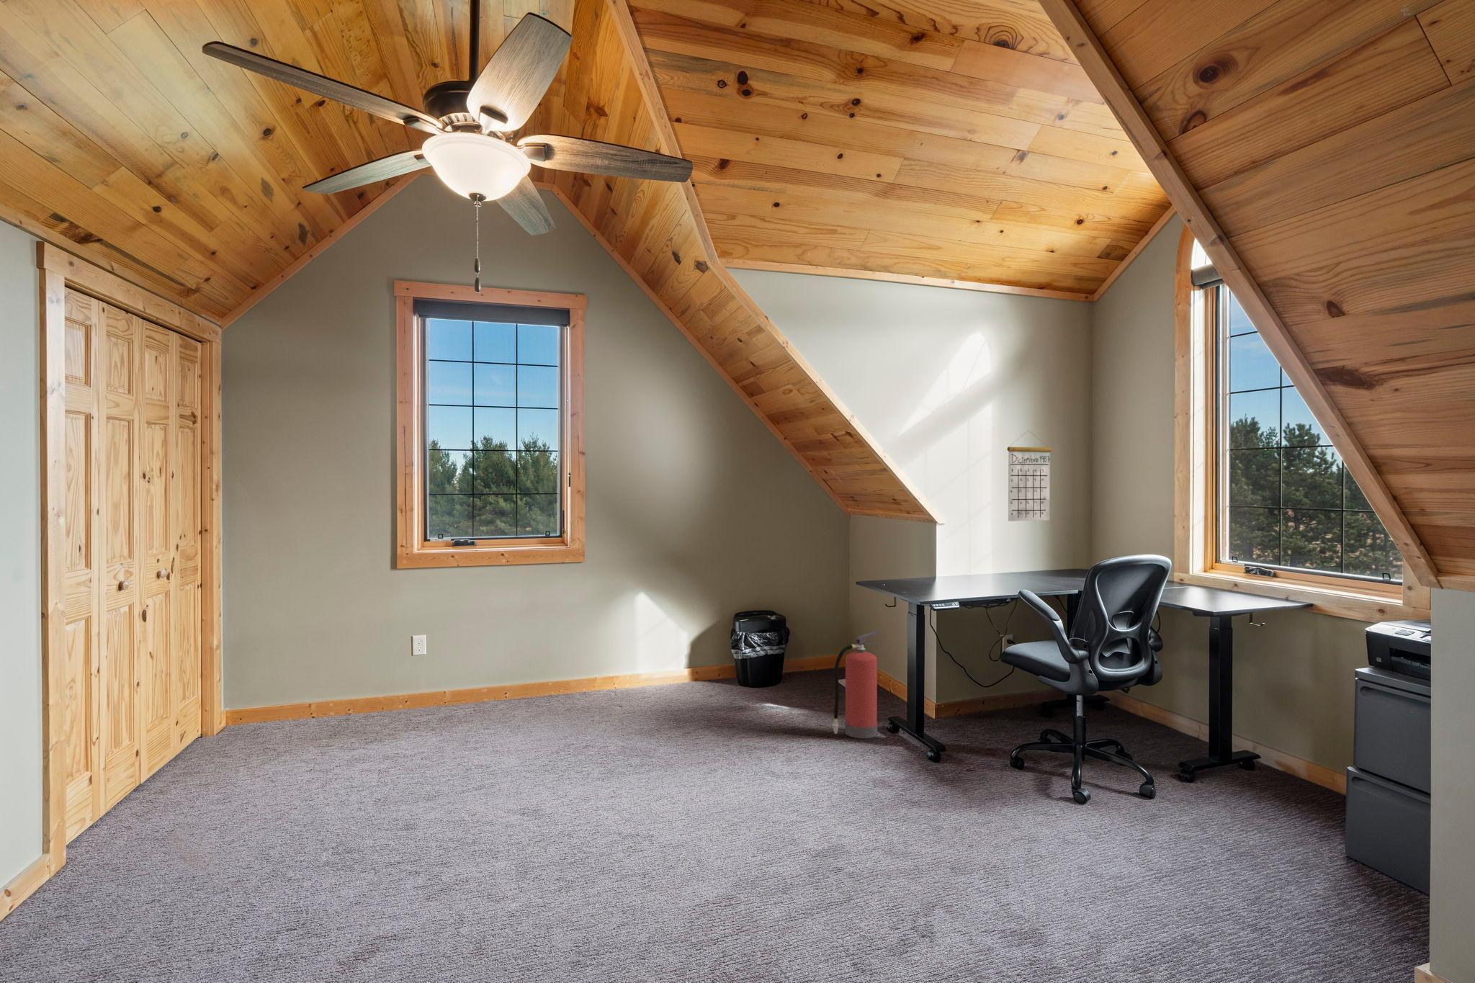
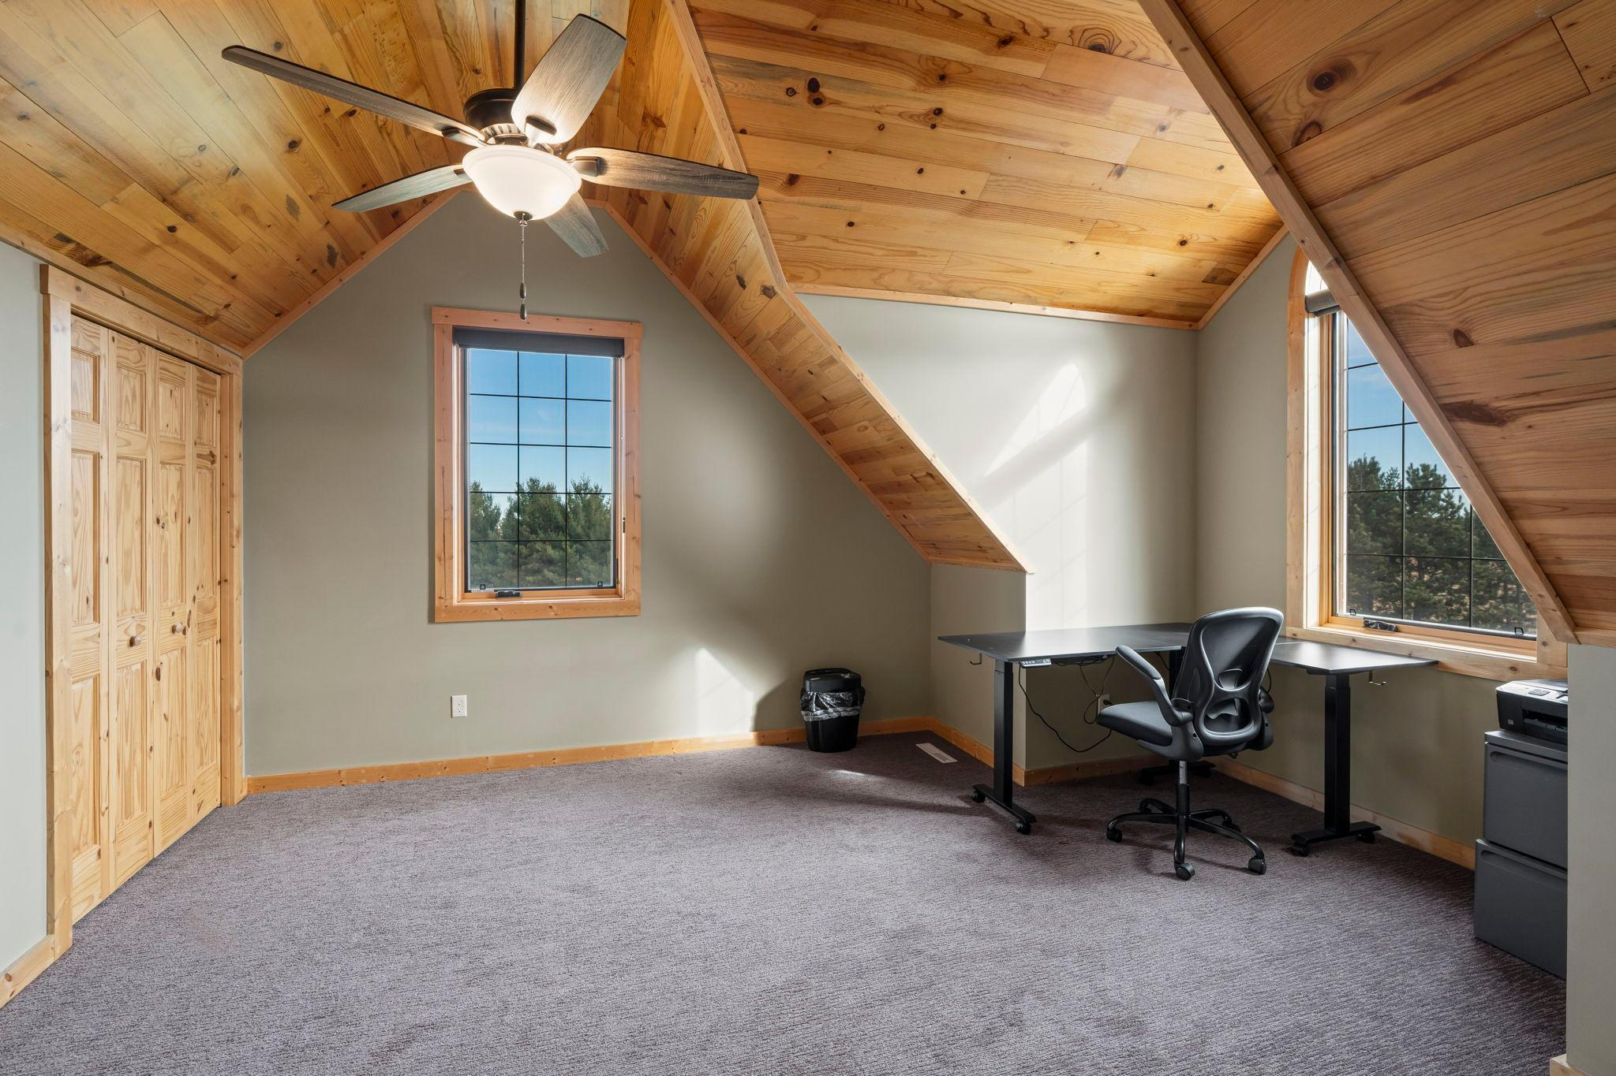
- calendar (1029, 475)
- fire extinguisher (855, 683)
